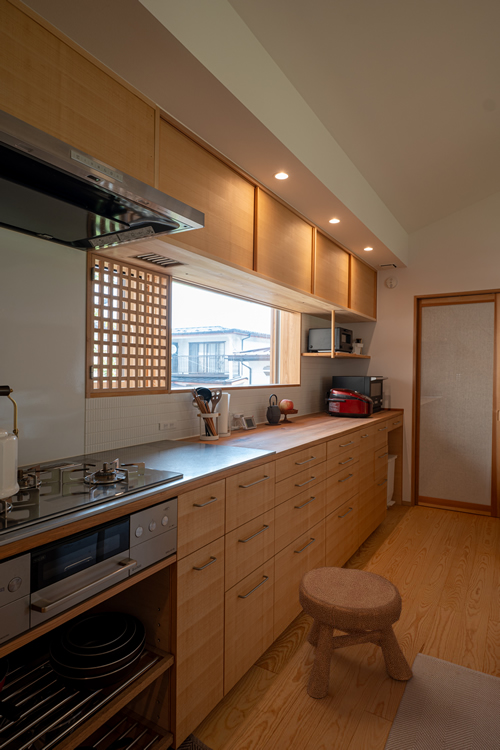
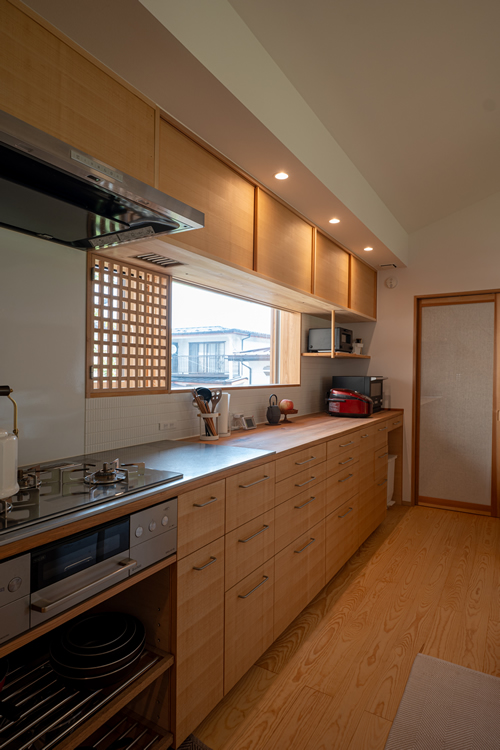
- stool (355, 626)
